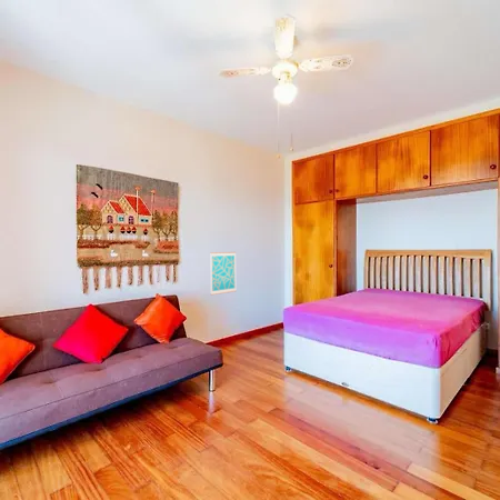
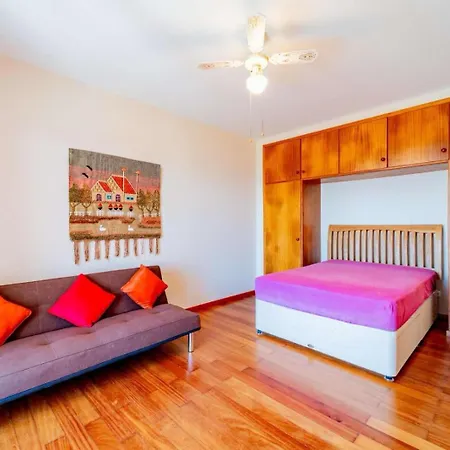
- wall art (223, 272)
